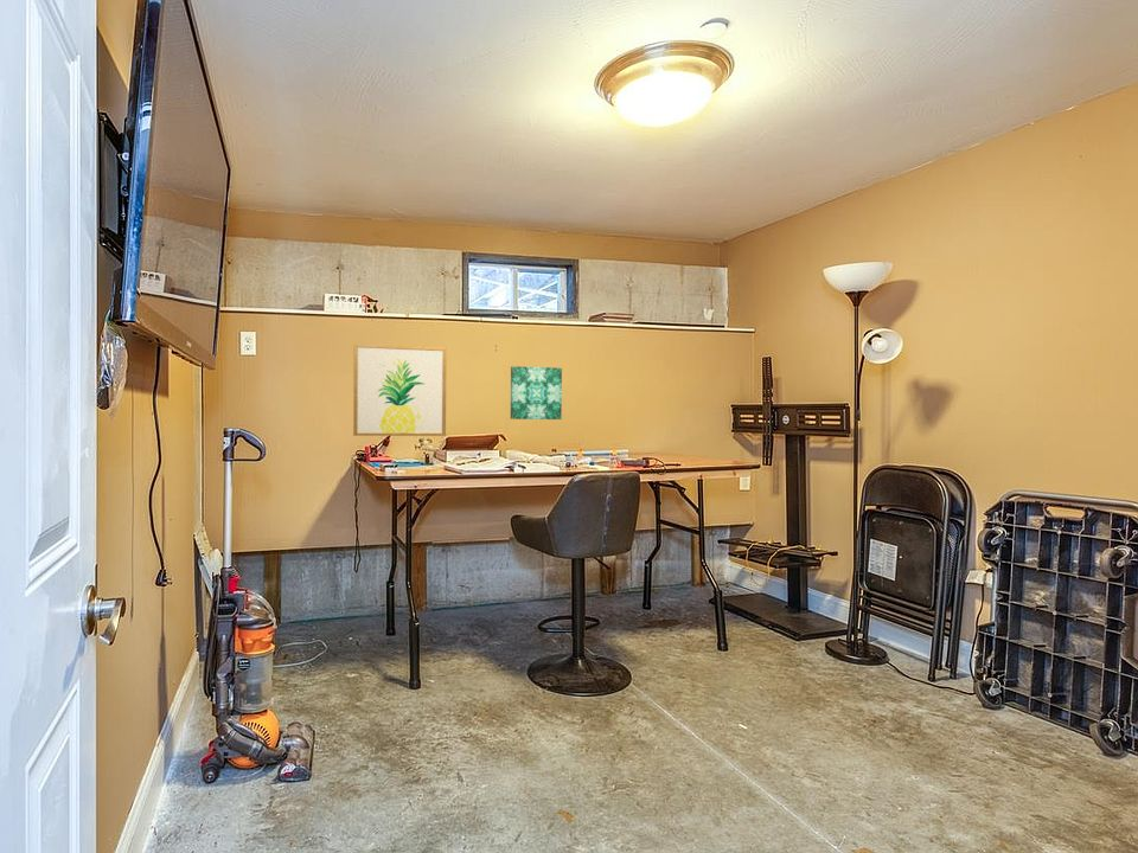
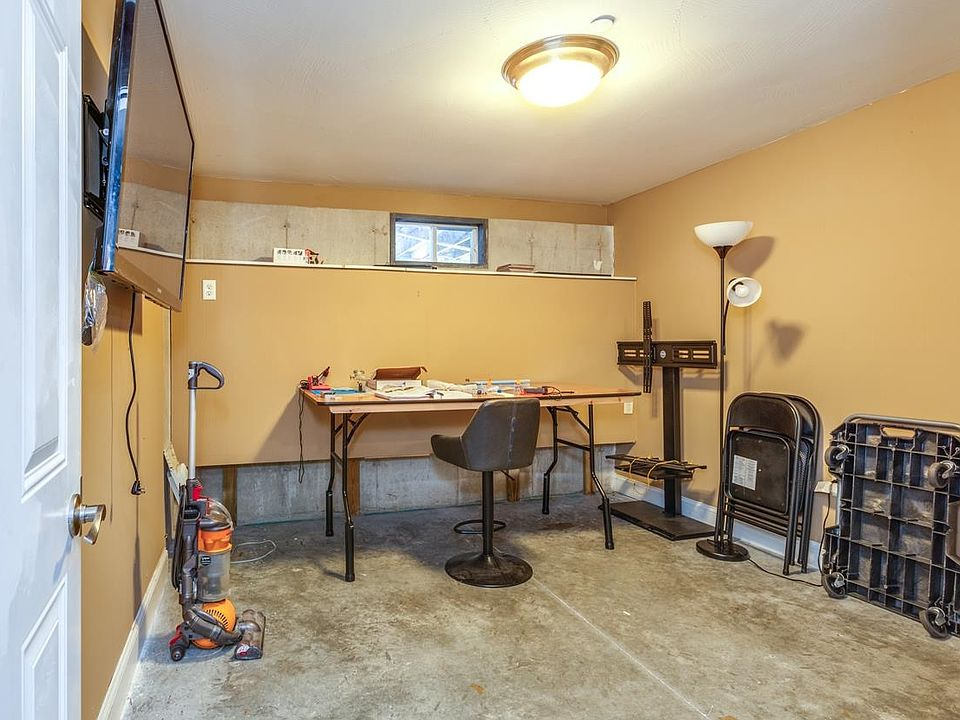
- wall art (401, 391)
- wall art (536, 392)
